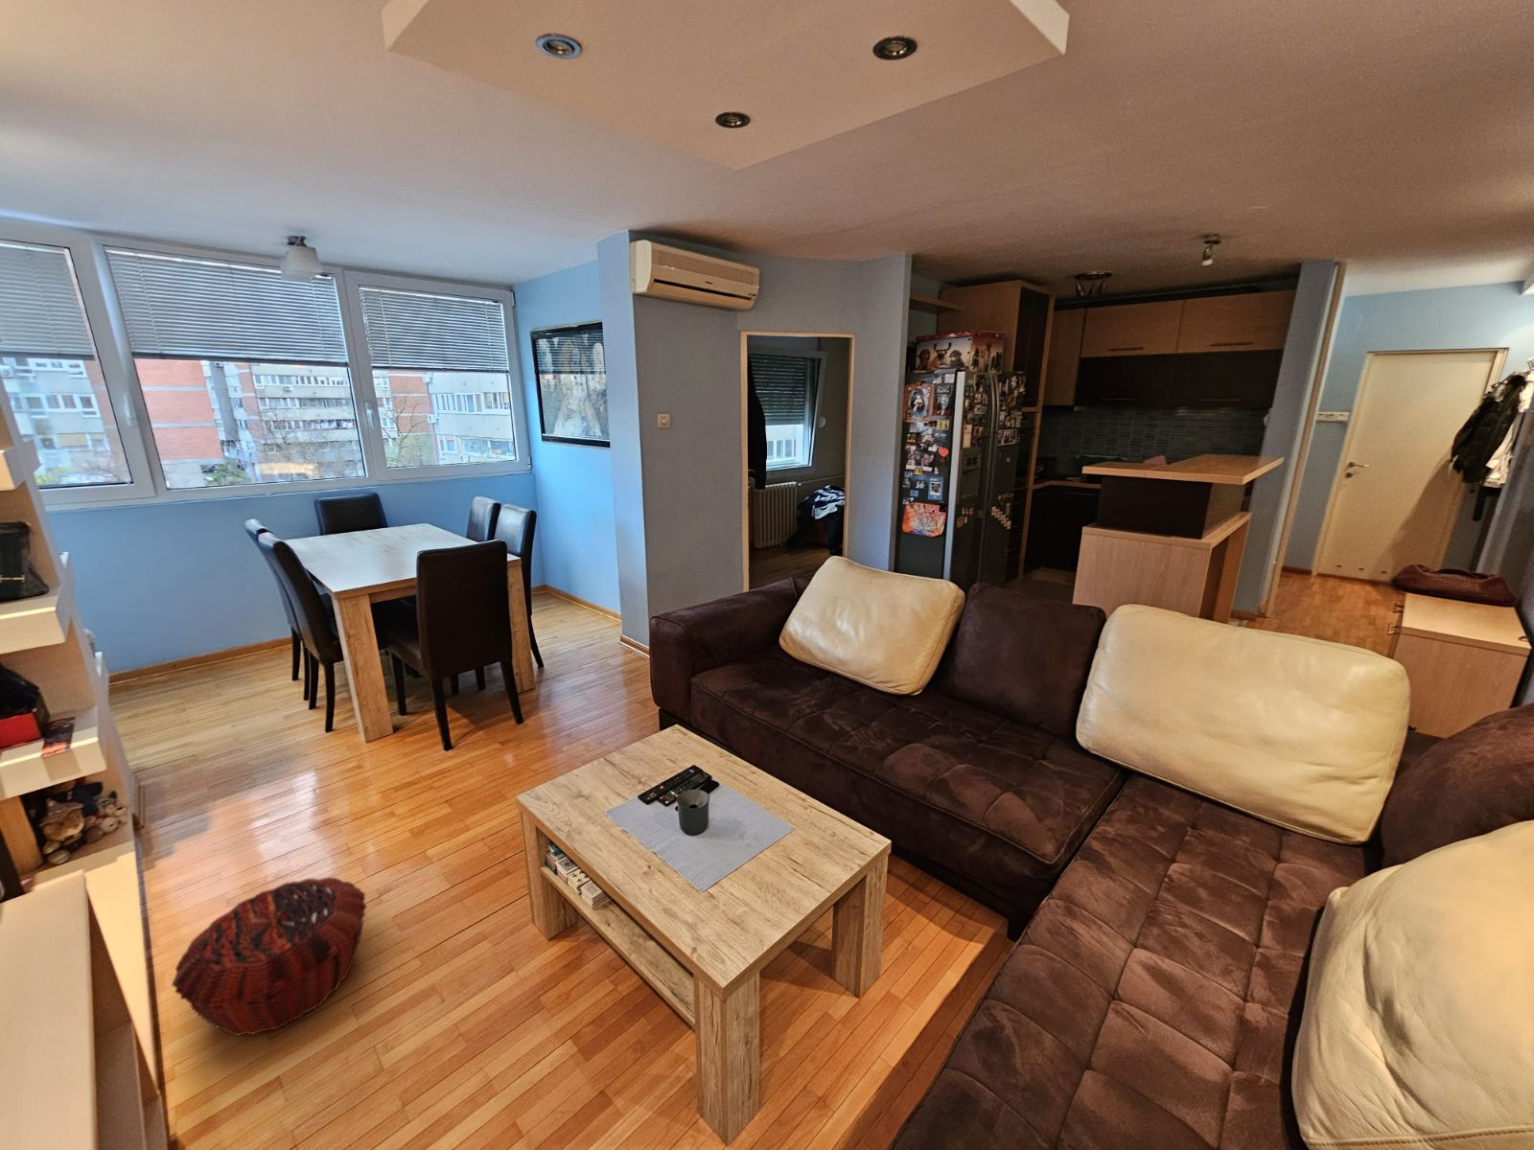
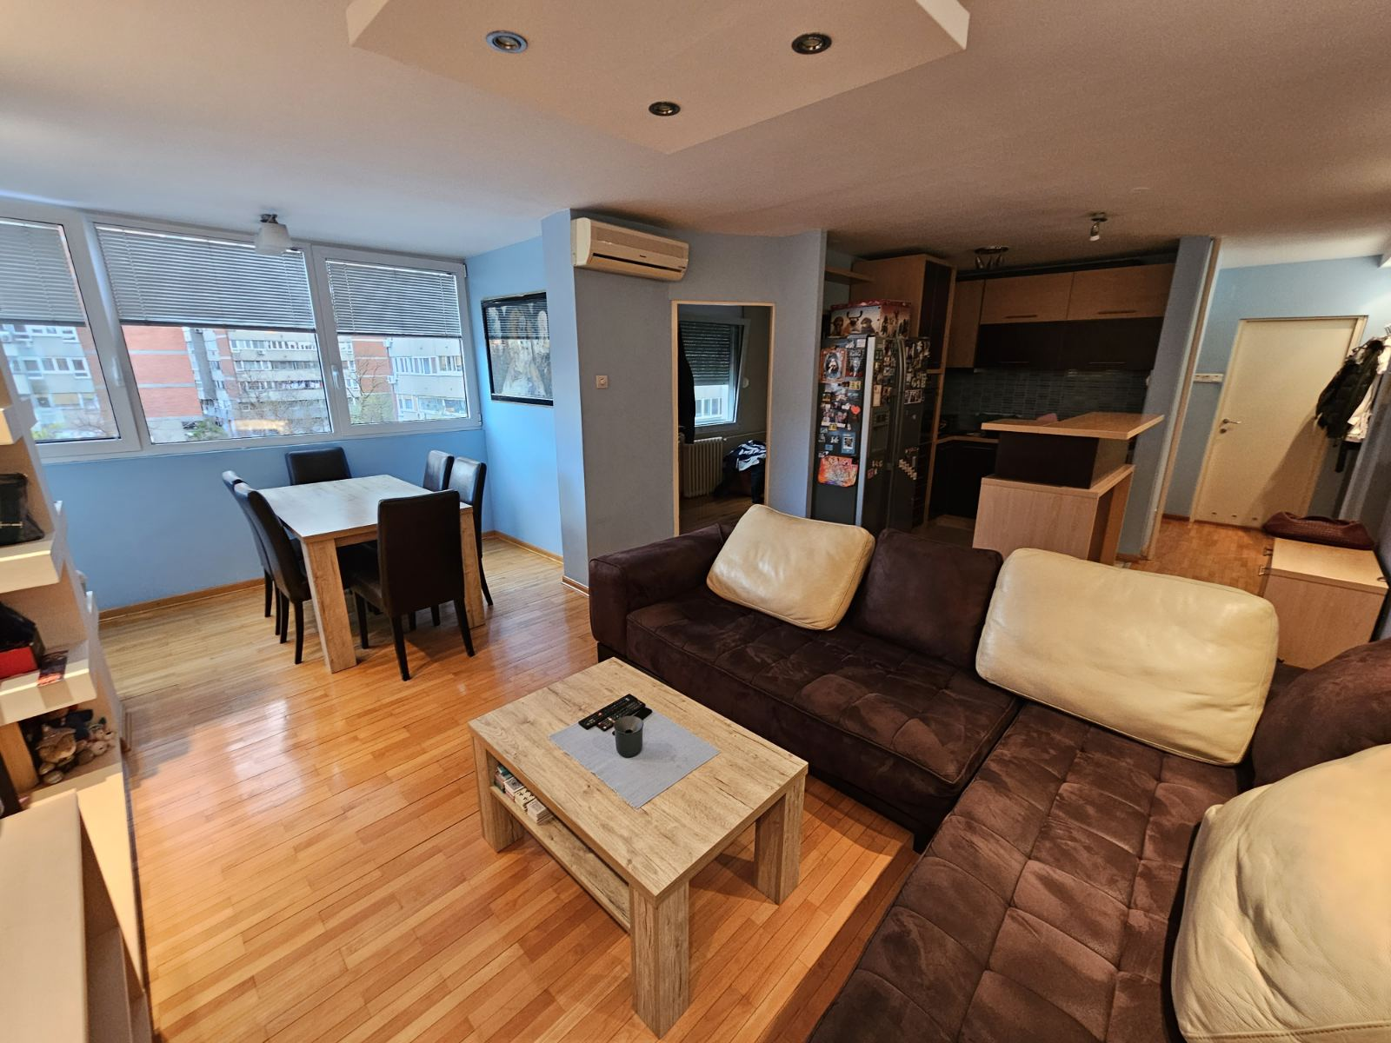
- woven basket (280, 948)
